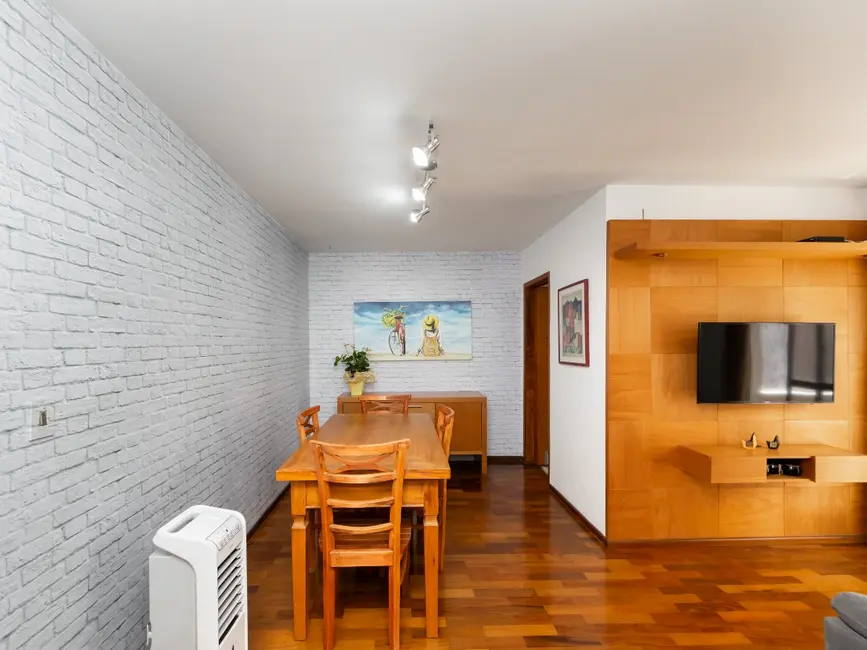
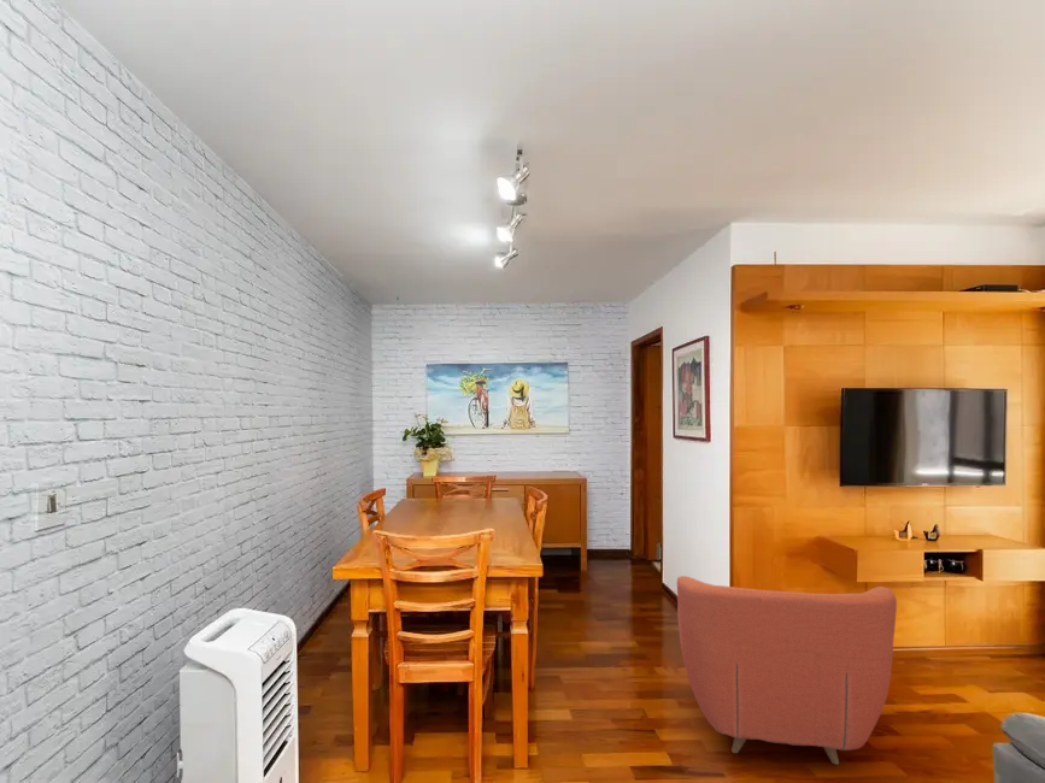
+ armchair (773, 650)
